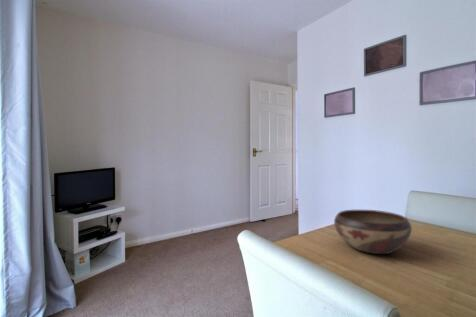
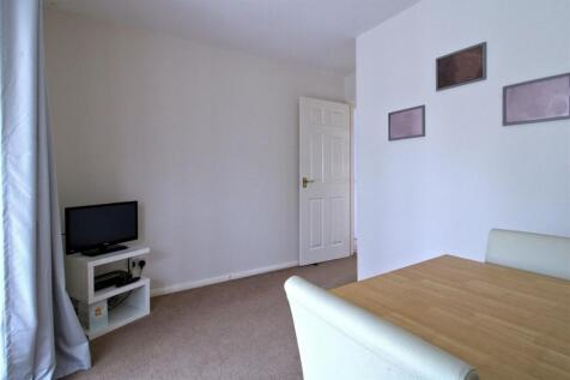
- decorative bowl (370, 231)
